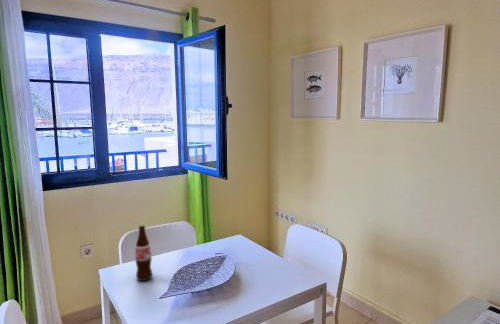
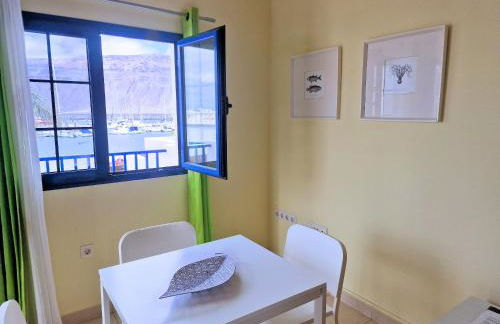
- bottle (143, 252)
